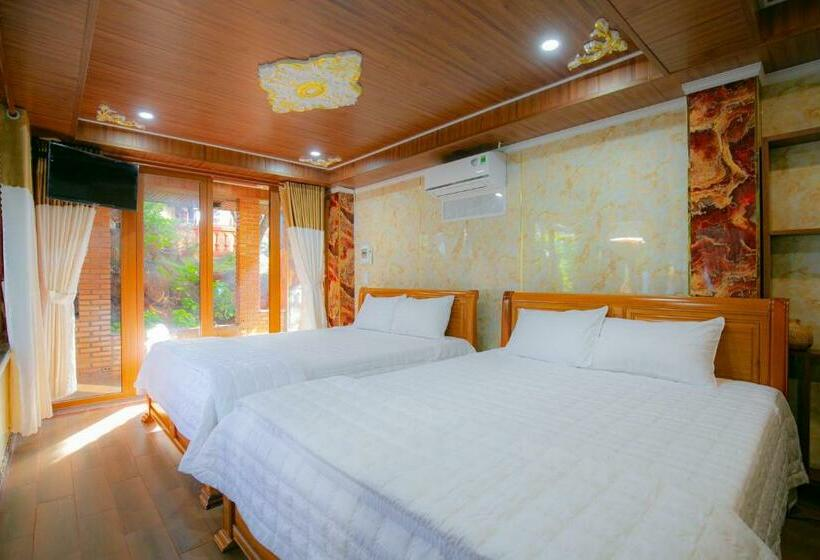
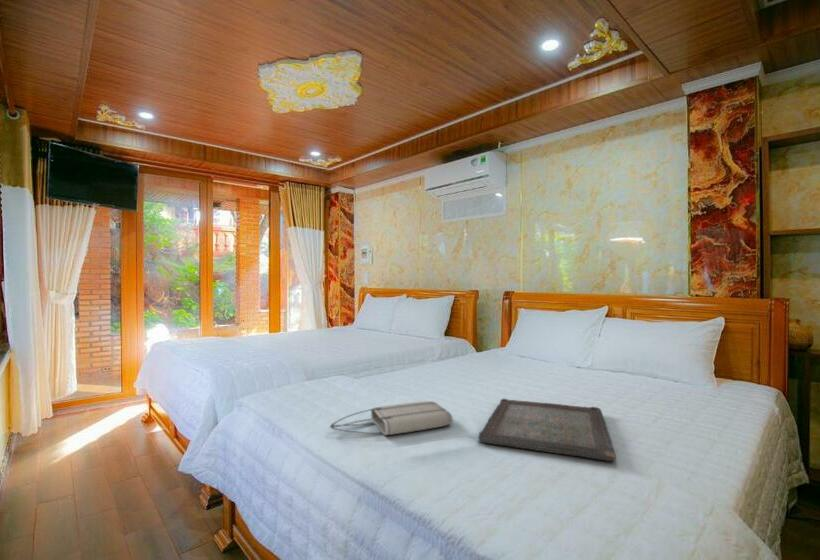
+ serving tray (547, 423)
+ tote bag (390, 419)
